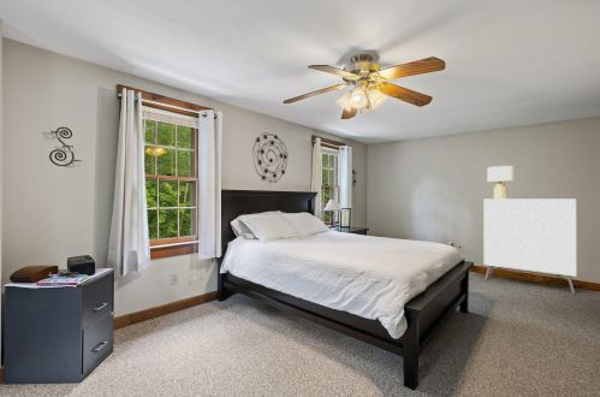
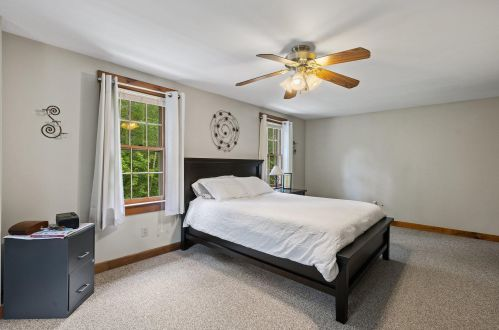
- dresser (527, 241)
- lamp (500, 183)
